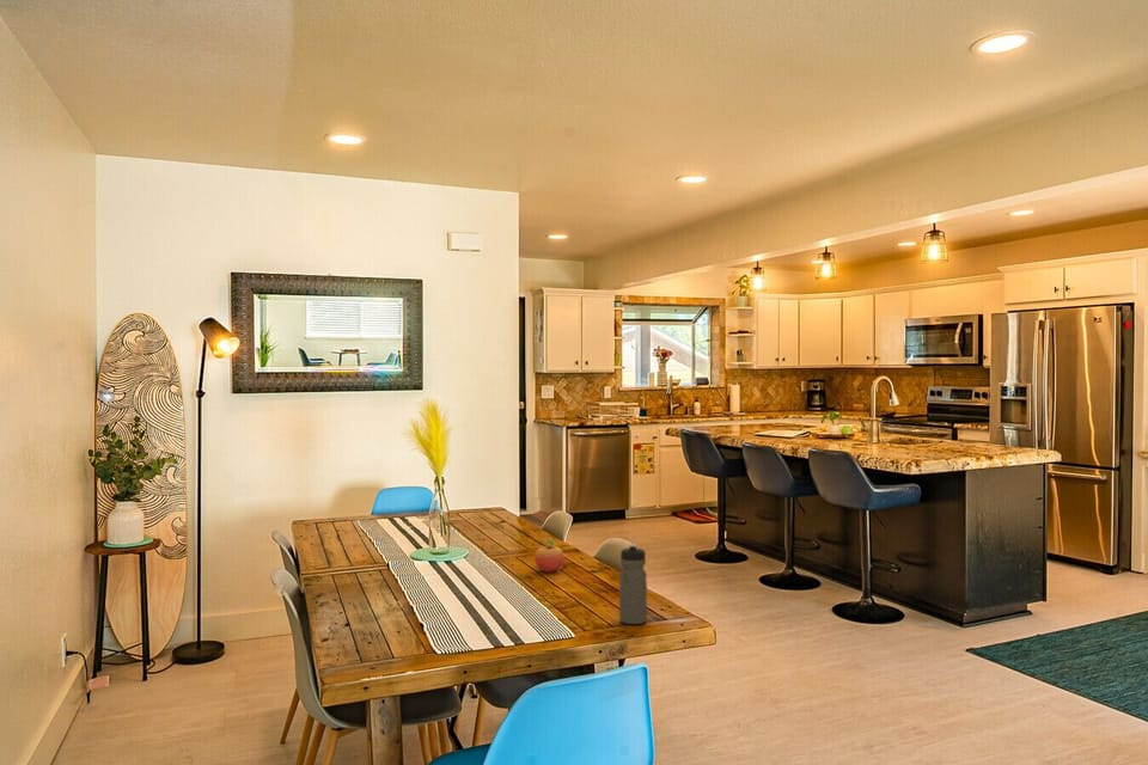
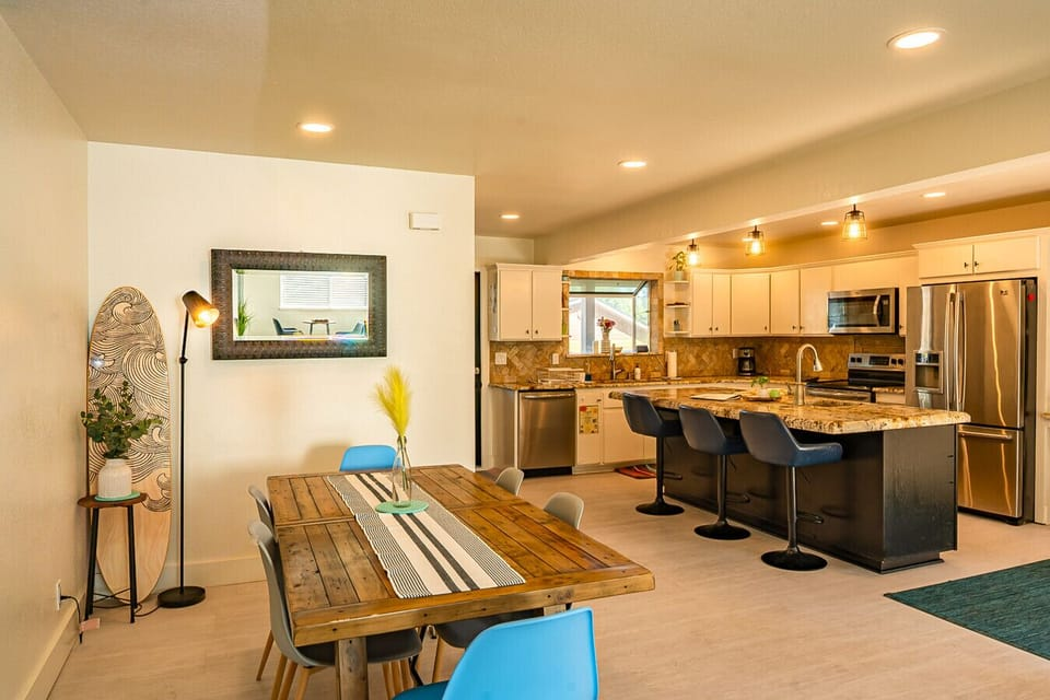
- fruit (549, 555)
- water bottle (633, 582)
